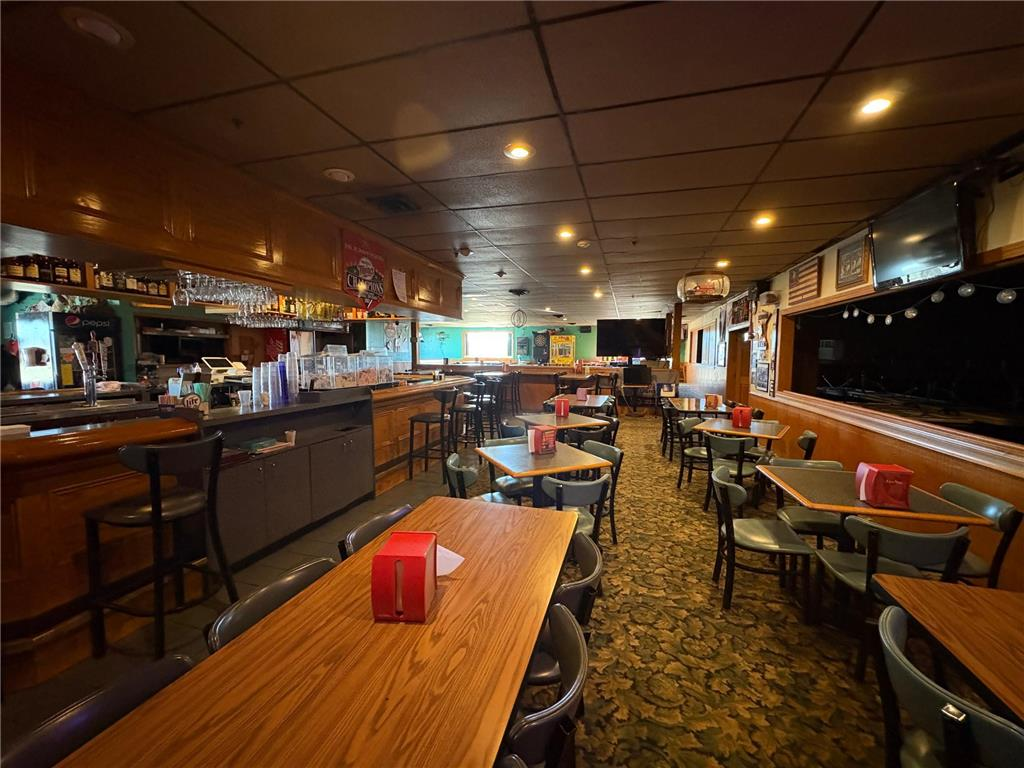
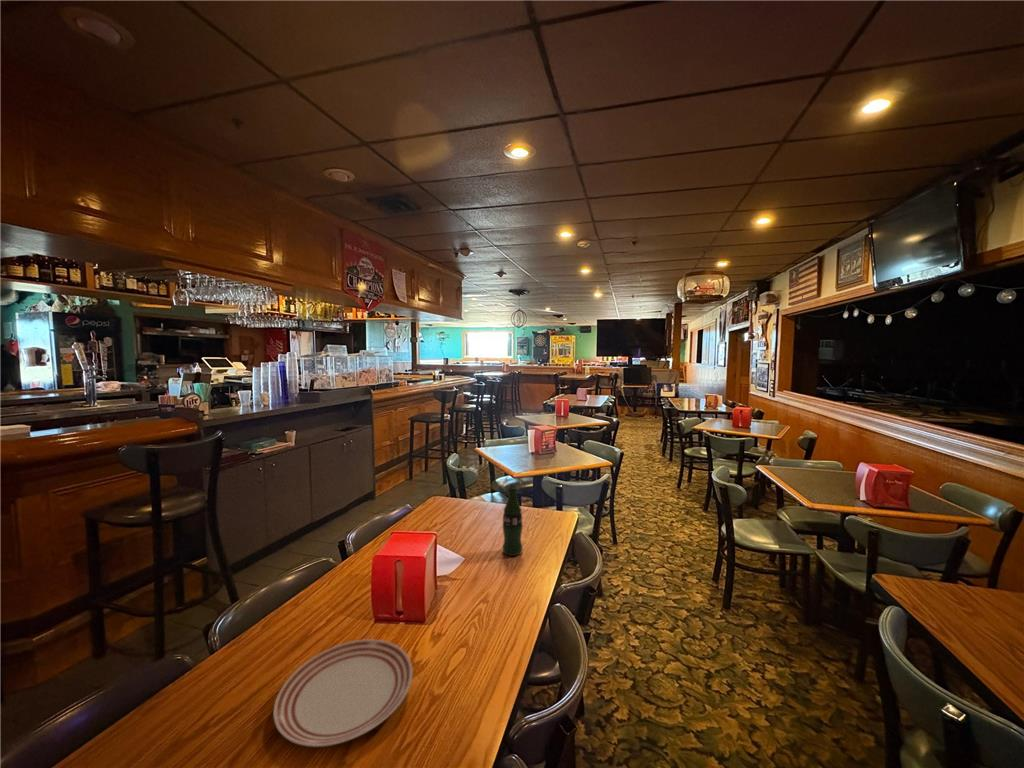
+ beer bottle (512, 519)
+ dinner plate (347, 689)
